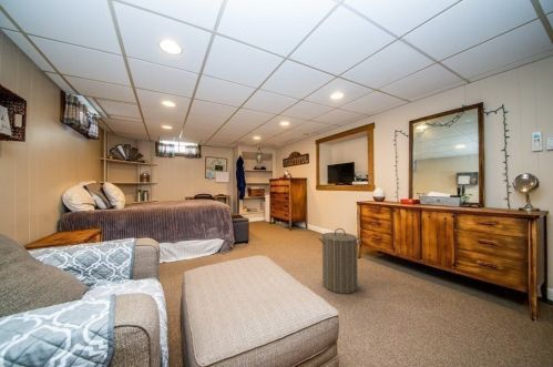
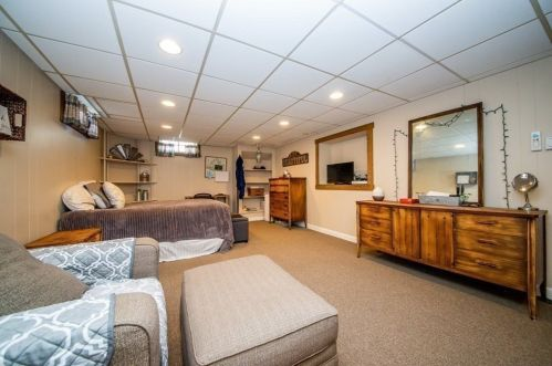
- laundry hamper (339, 256)
